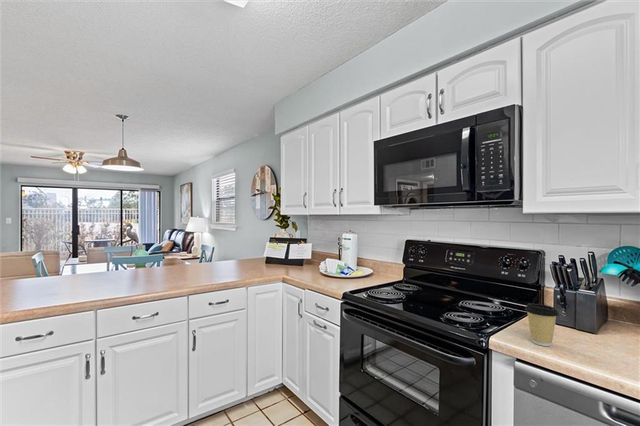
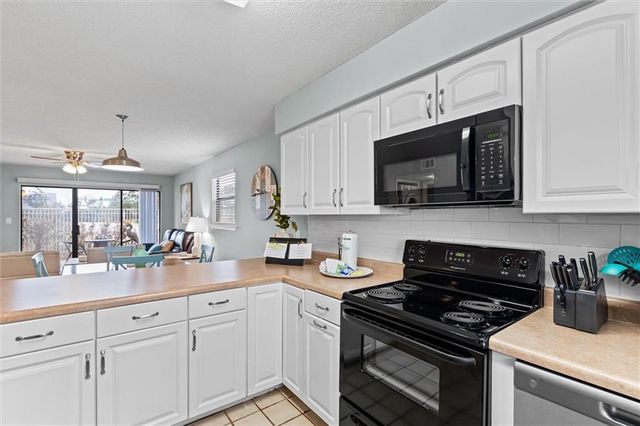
- coffee cup (541, 324)
